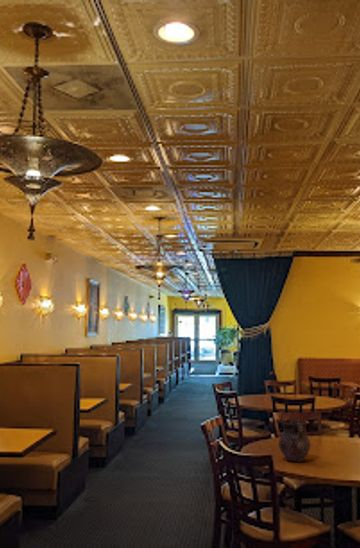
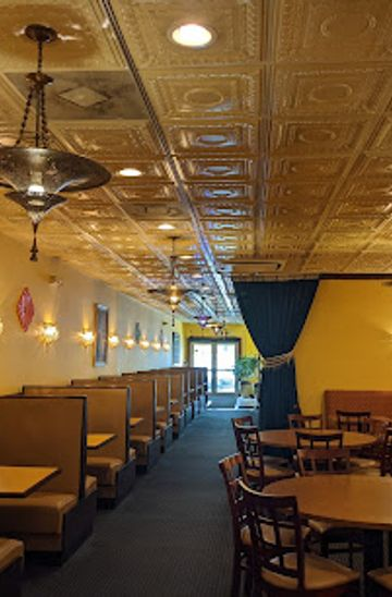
- vase (294, 440)
